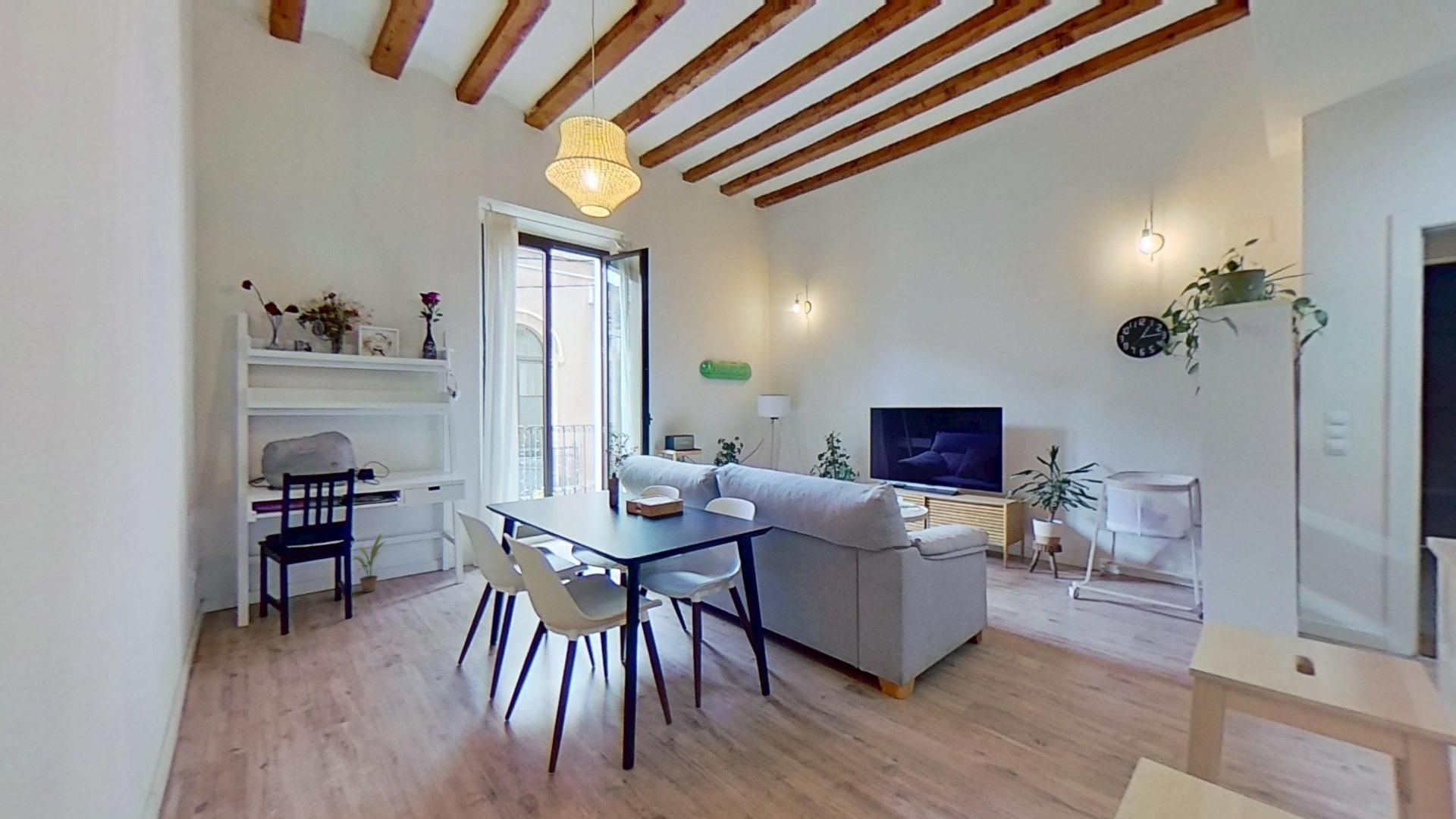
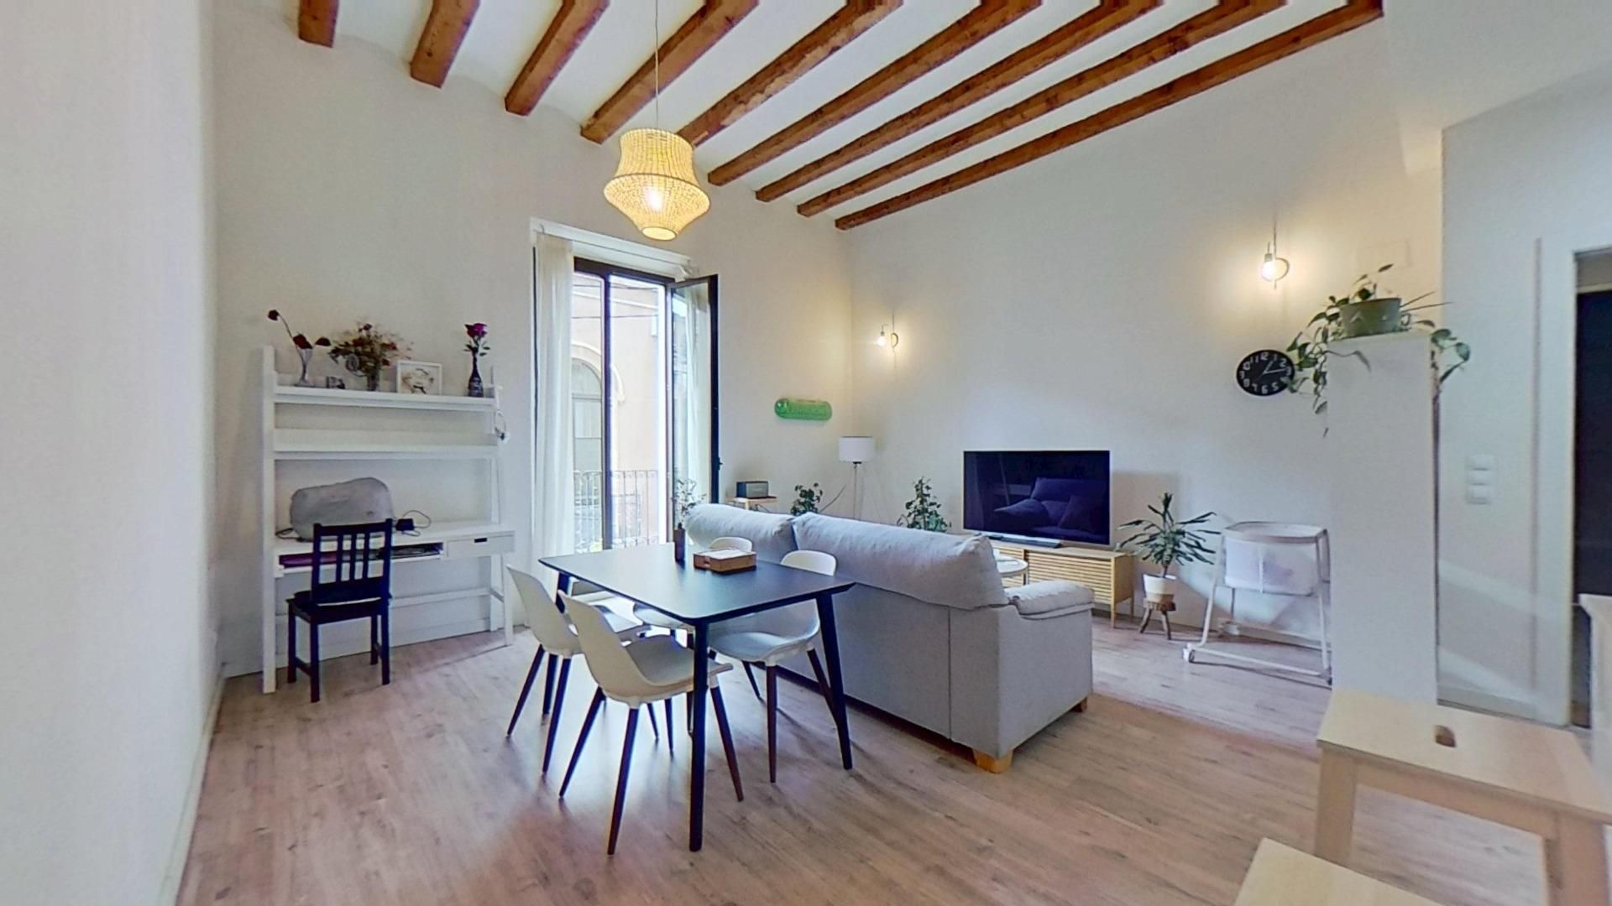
- potted plant (372, 564)
